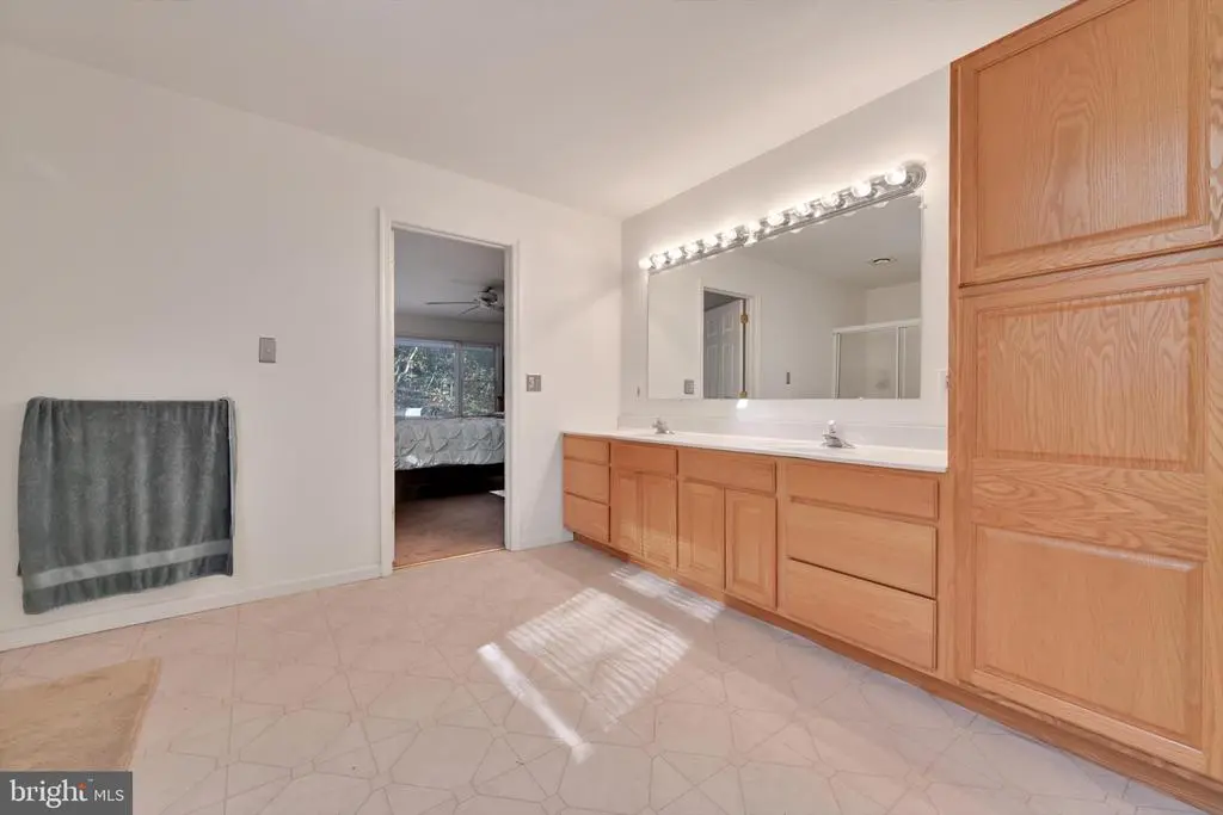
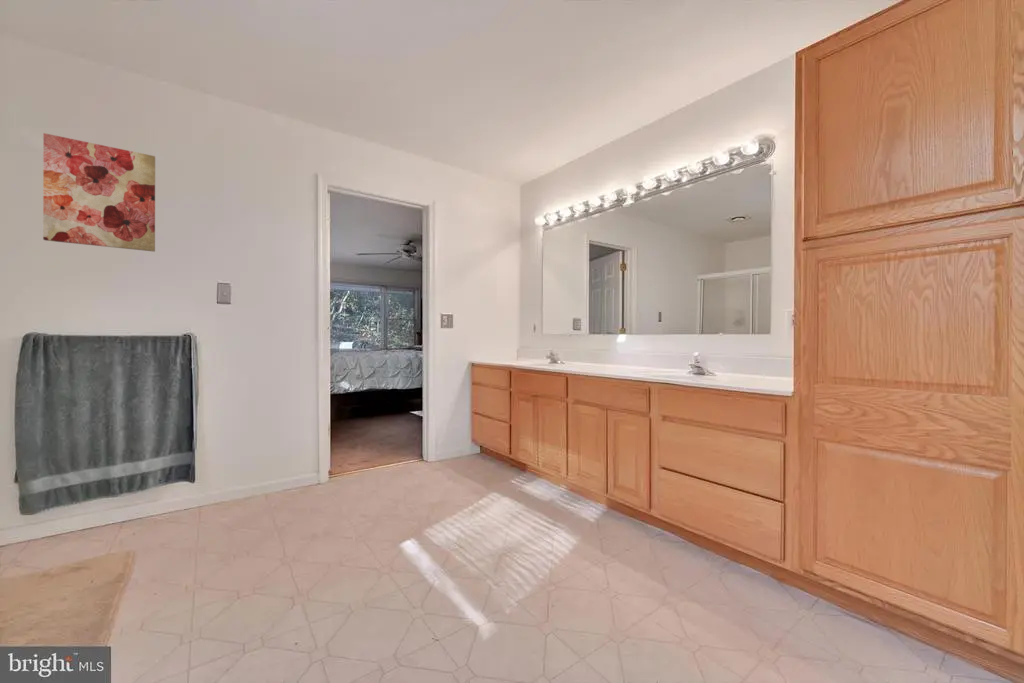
+ wall art (102, 196)
